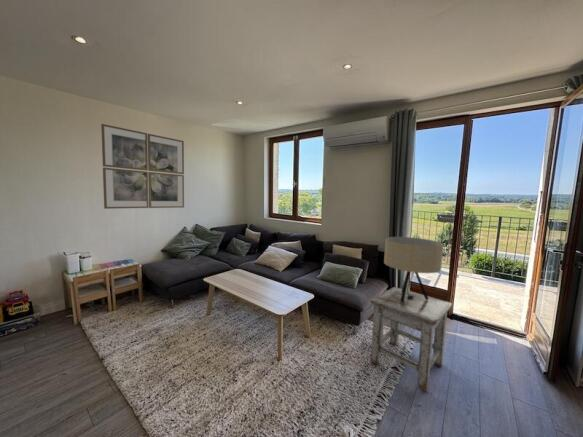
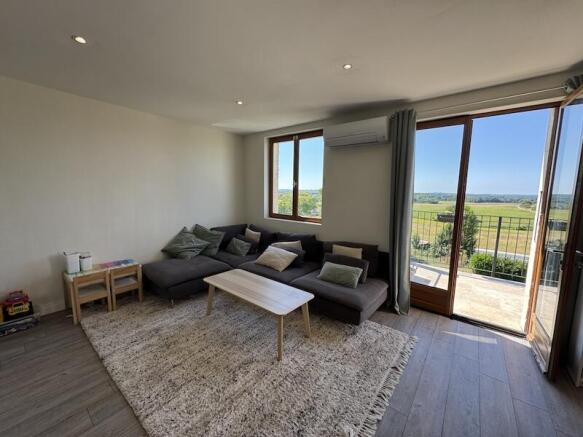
- wall art (148, 170)
- table lamp (410, 270)
- stool (408, 333)
